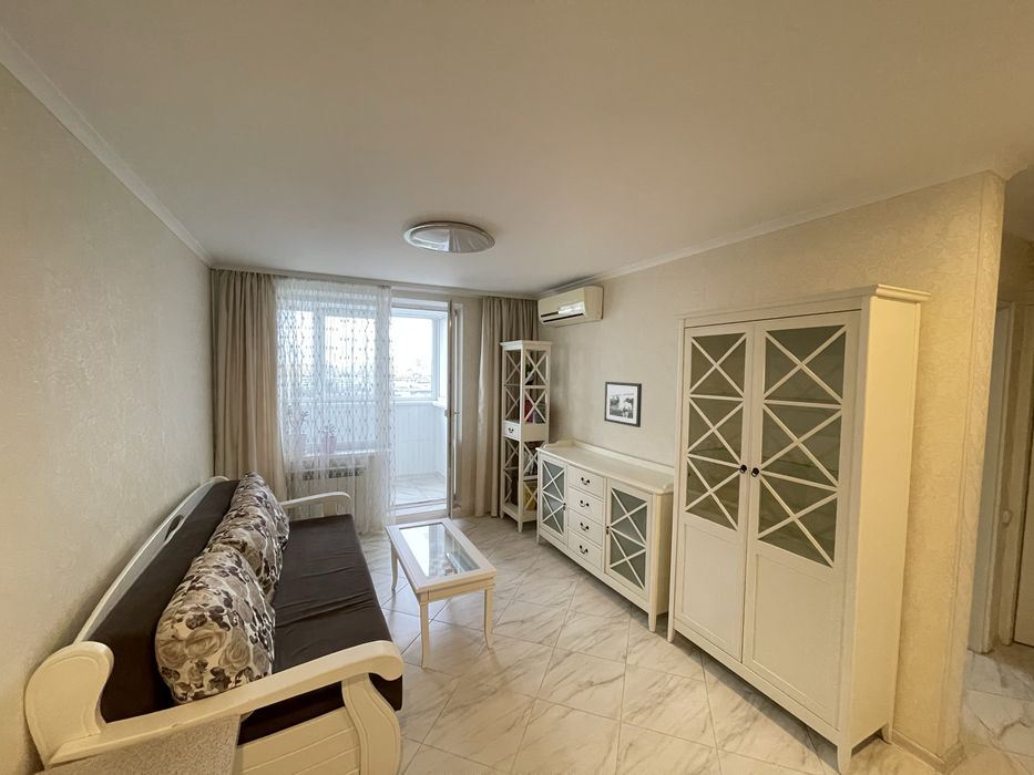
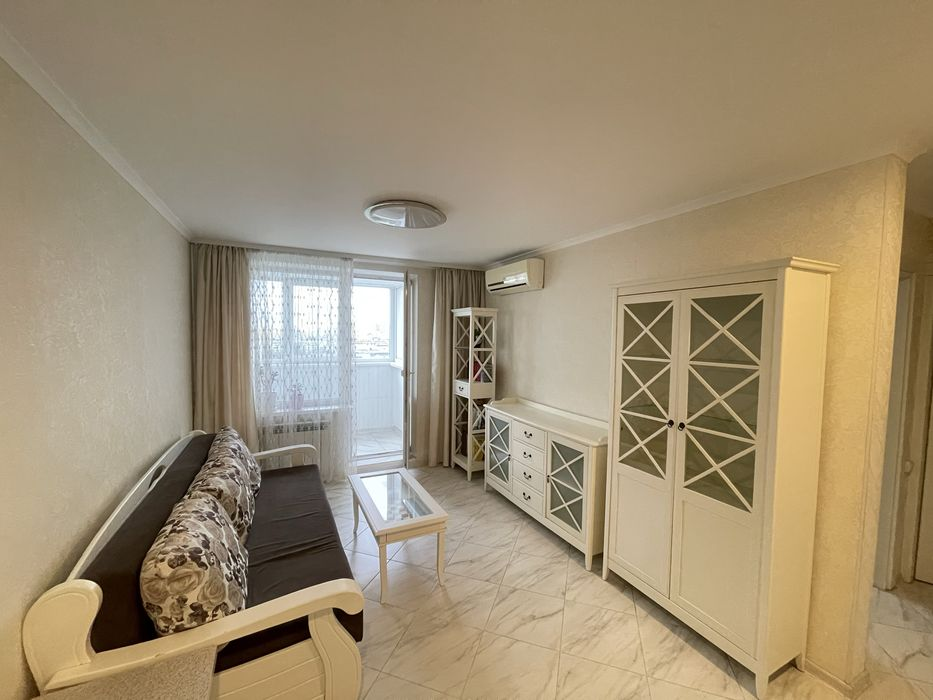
- picture frame (622, 403)
